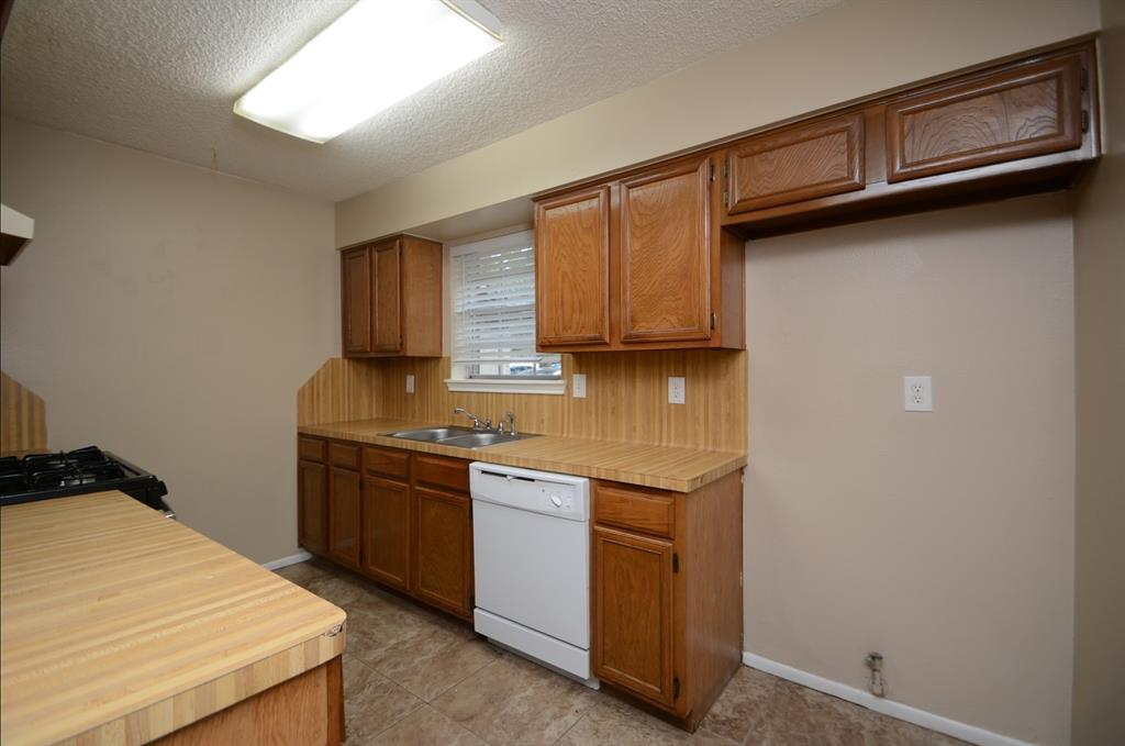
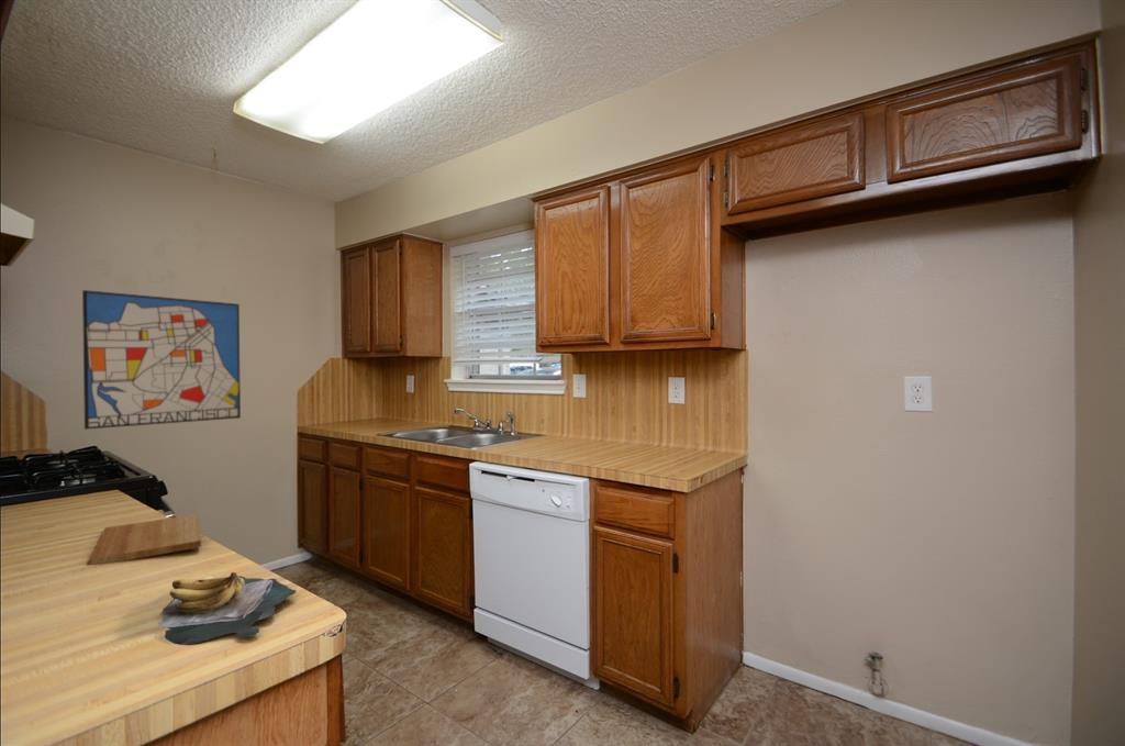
+ banana bunch (213, 590)
+ cutting board (151, 536)
+ wall art (169, 360)
